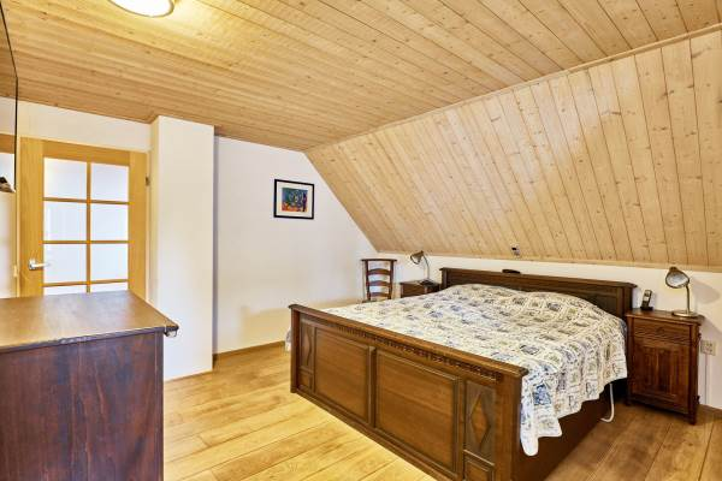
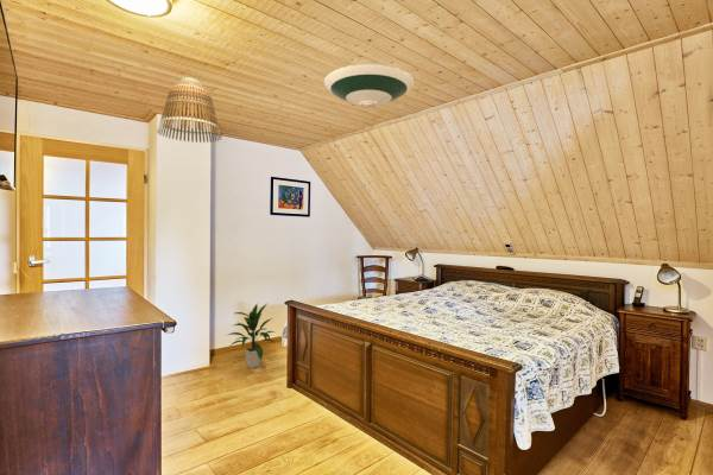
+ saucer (368, 94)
+ lamp shade (189, 108)
+ indoor plant (252, 335)
